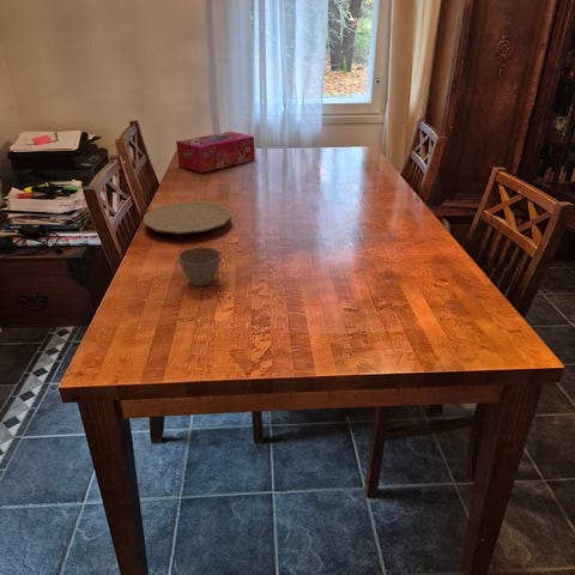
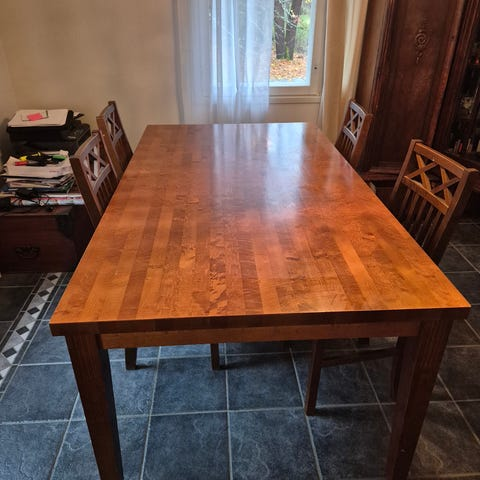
- tissue box (216, 151)
- flower pot (200, 267)
- plate (188, 219)
